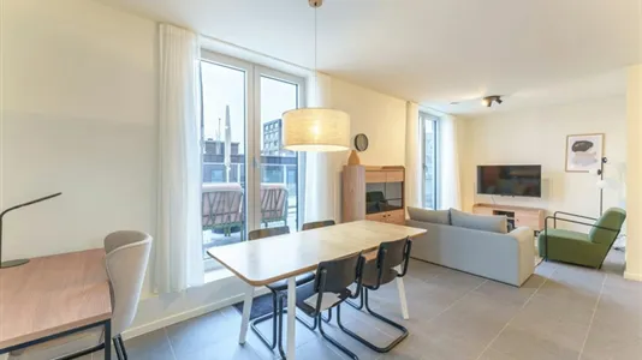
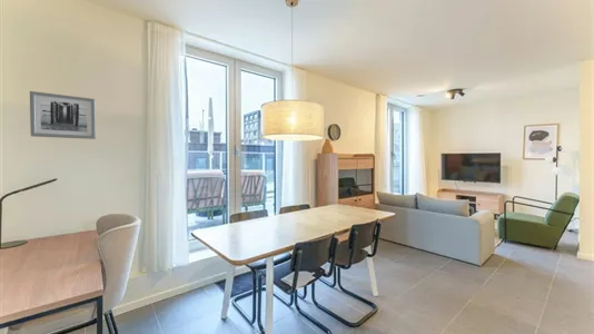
+ wall art (65, 116)
